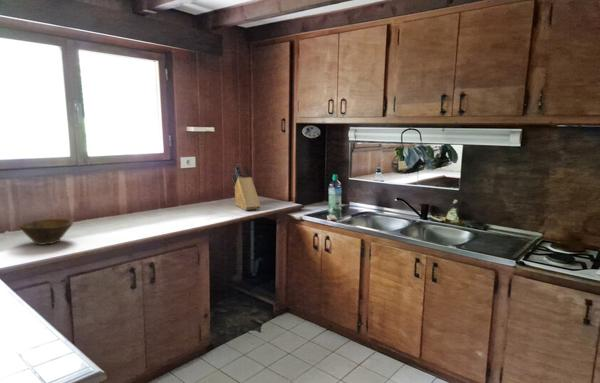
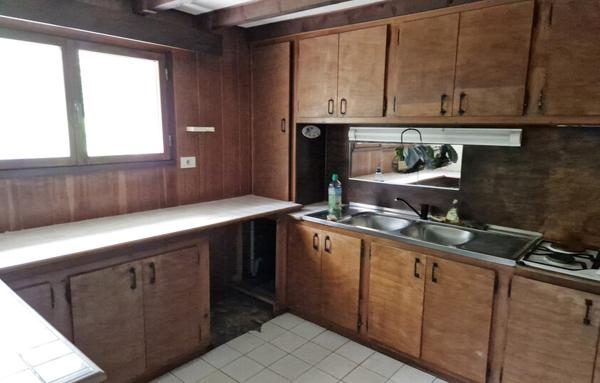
- knife block (245, 186)
- bowl (47, 232)
